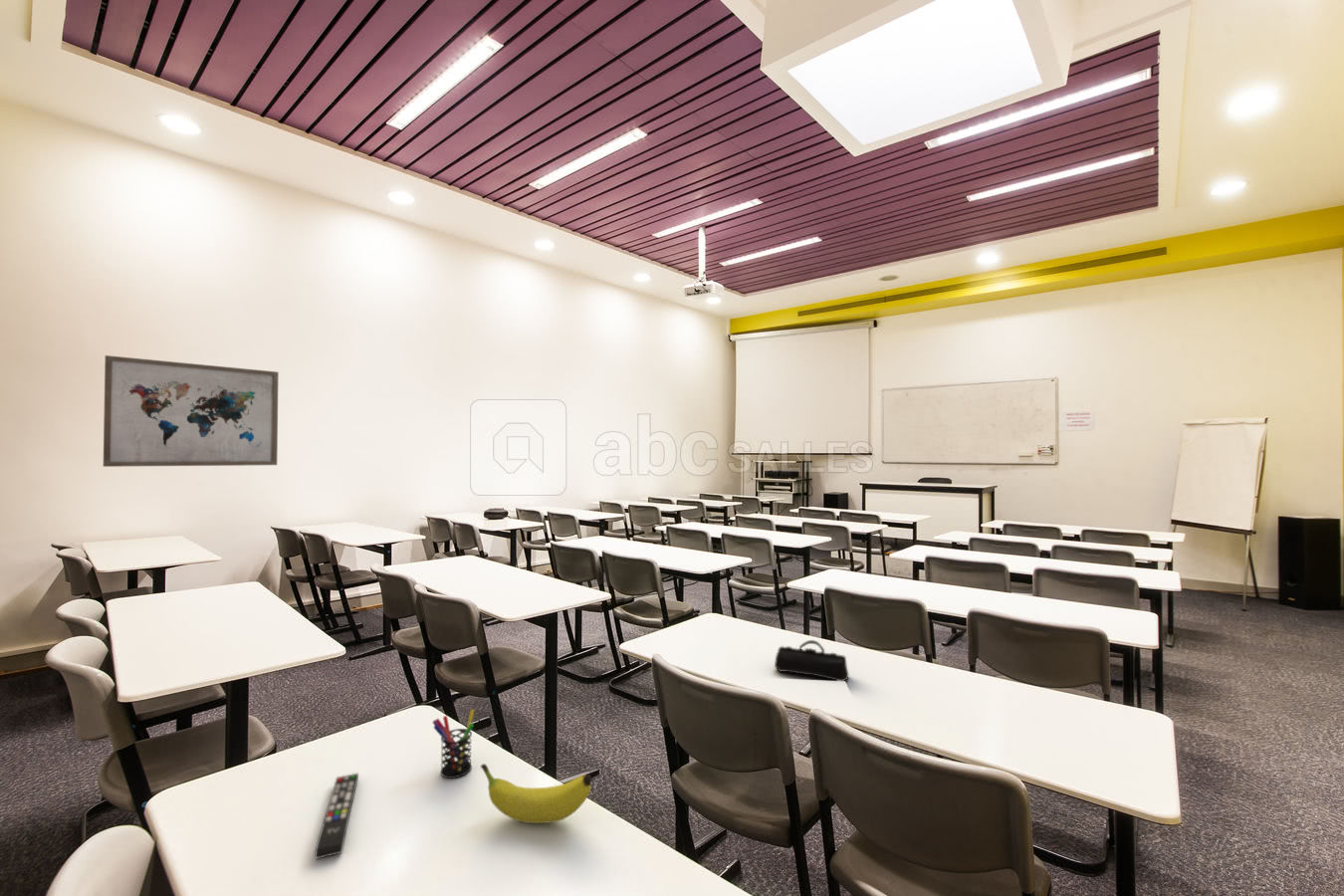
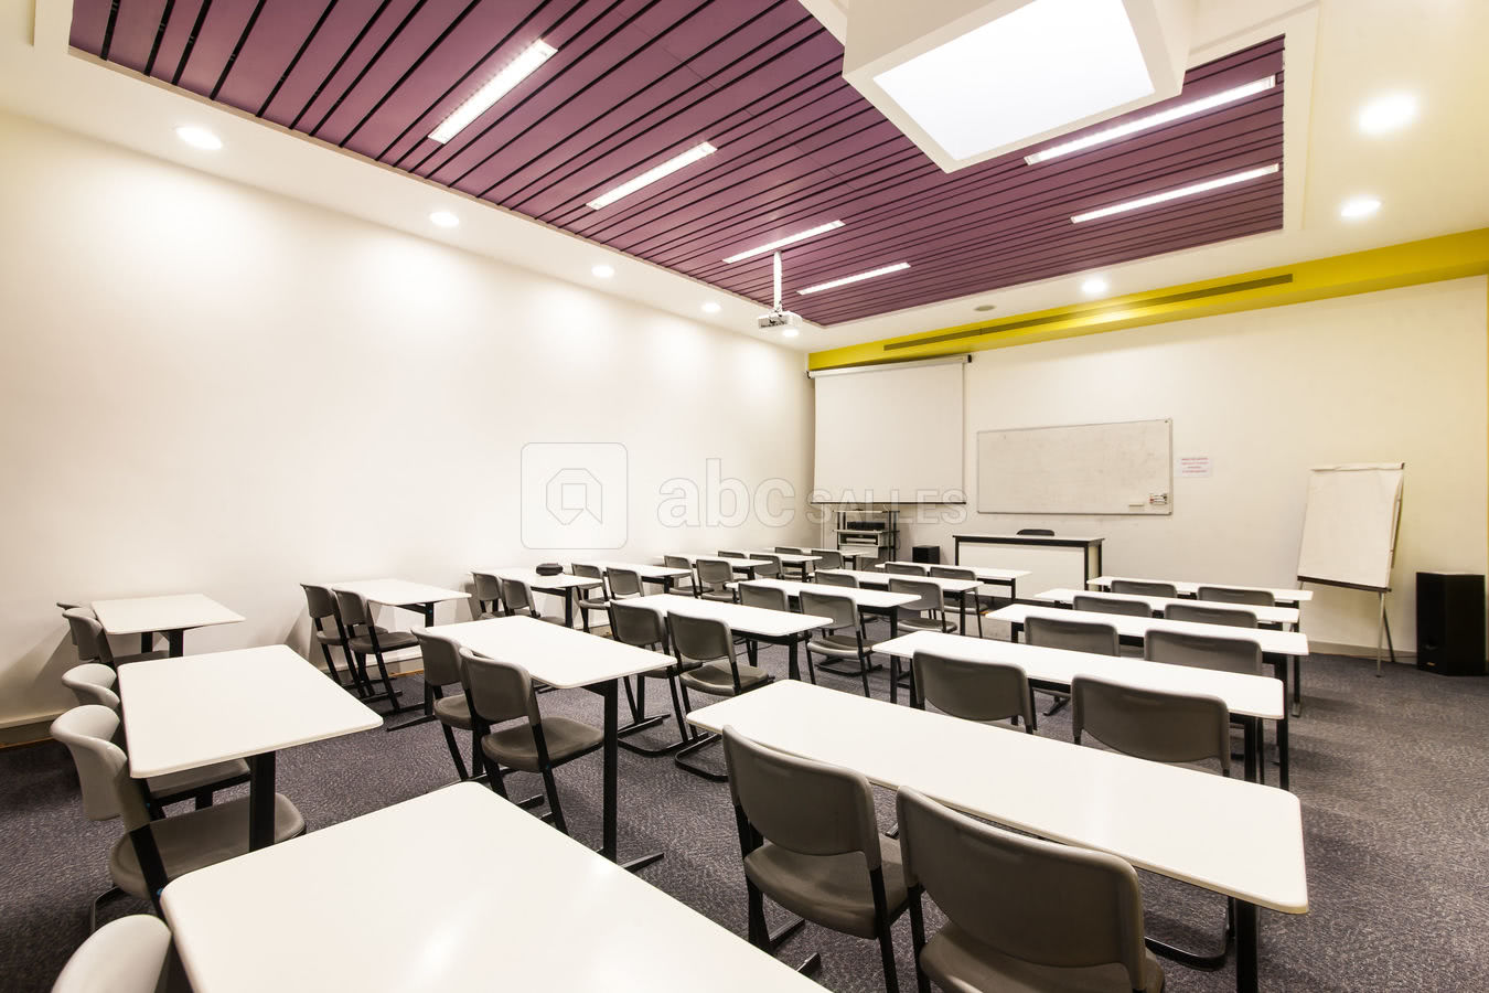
- wall art (198, 414)
- pencil case (810, 657)
- fruit (537, 792)
- remote control (338, 810)
- pen holder (457, 741)
